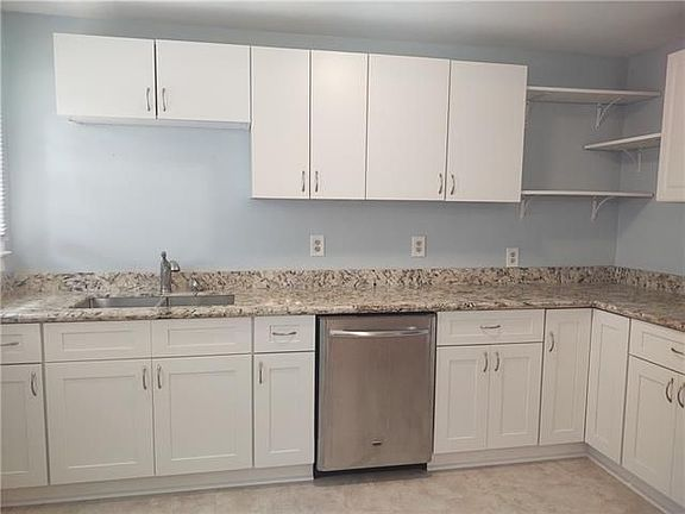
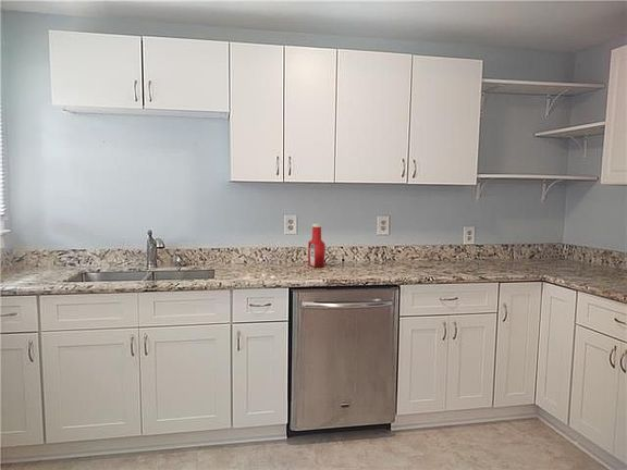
+ soap bottle (316, 245)
